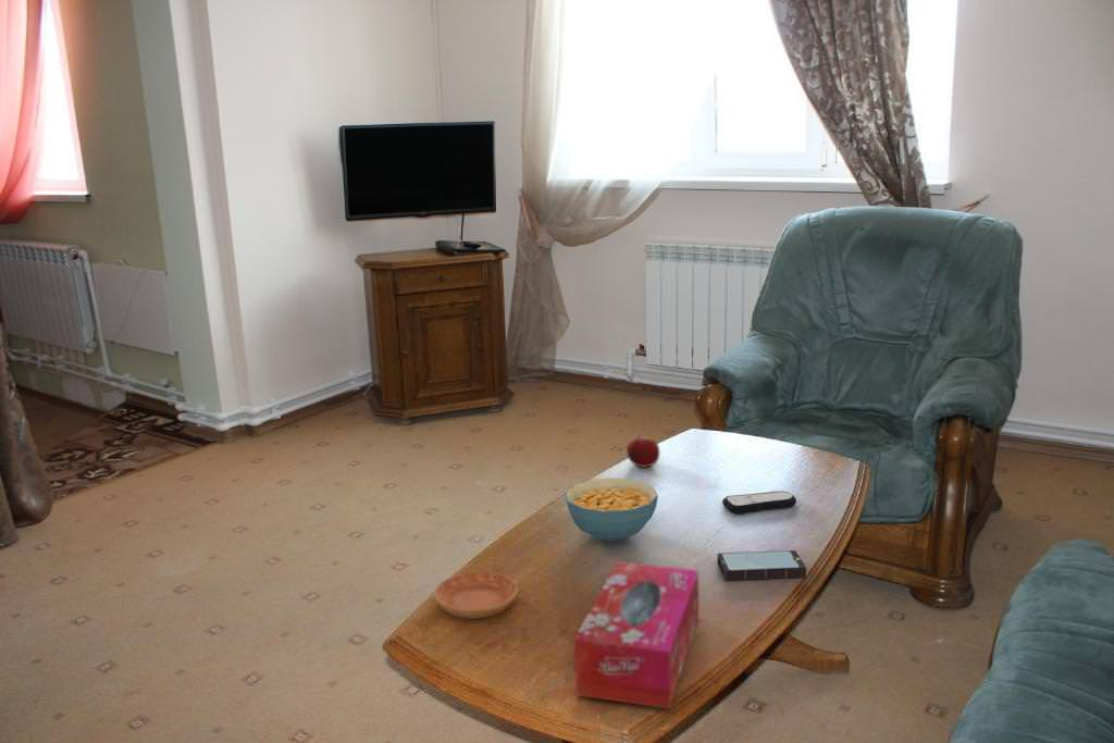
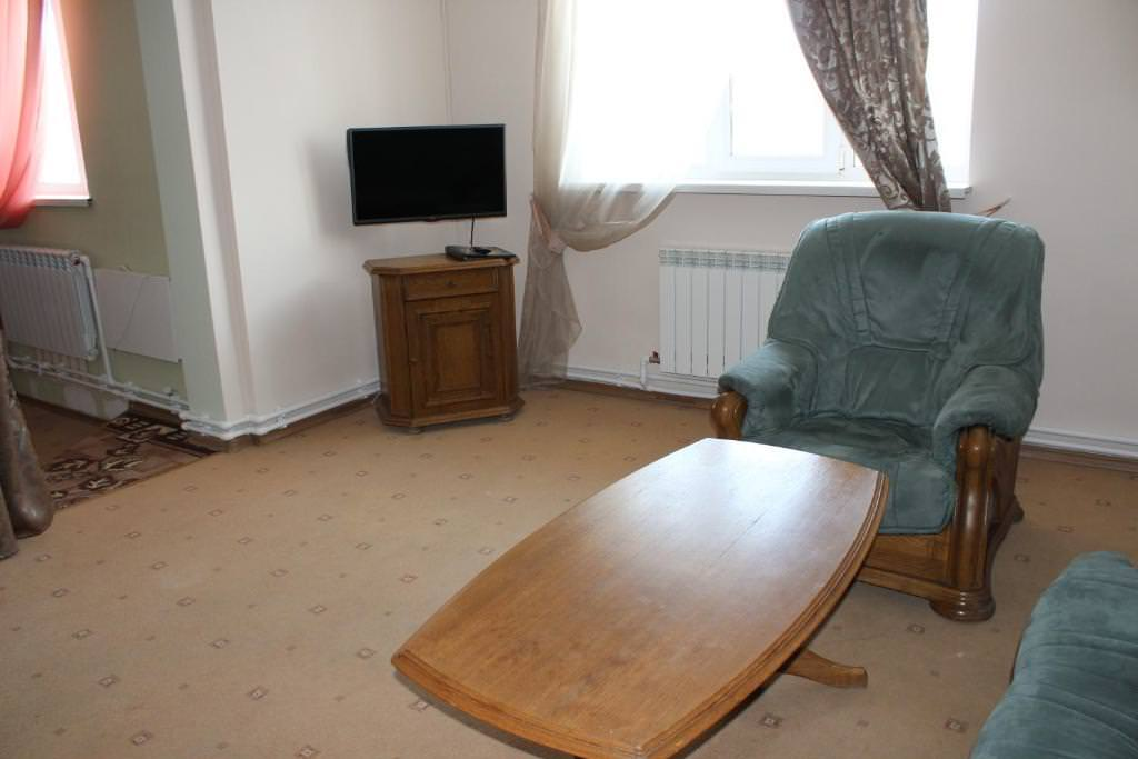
- tissue box (641, 629)
- fruit (643, 450)
- cereal bowl (611, 515)
- remote control (759, 500)
- smartphone (760, 565)
- saucer (476, 596)
